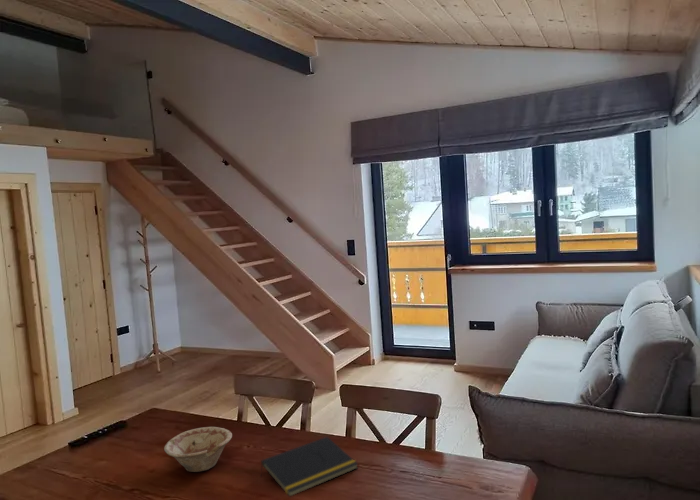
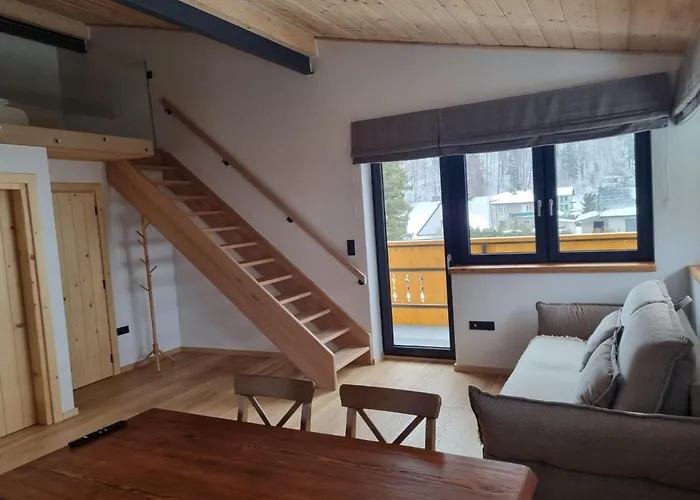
- notepad (309, 464)
- dish (199, 452)
